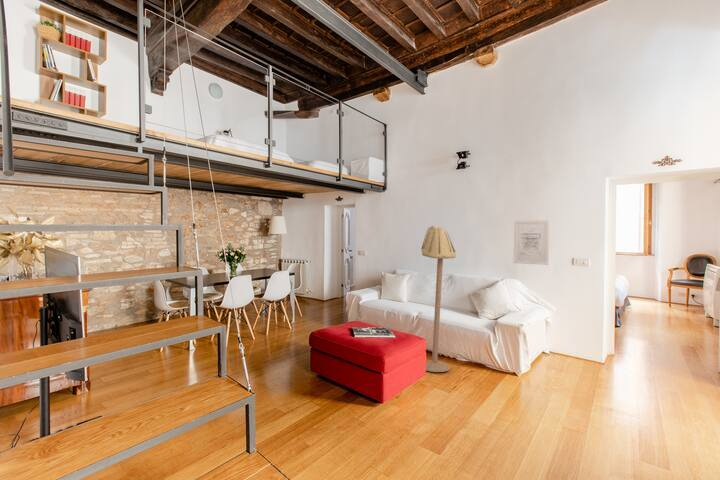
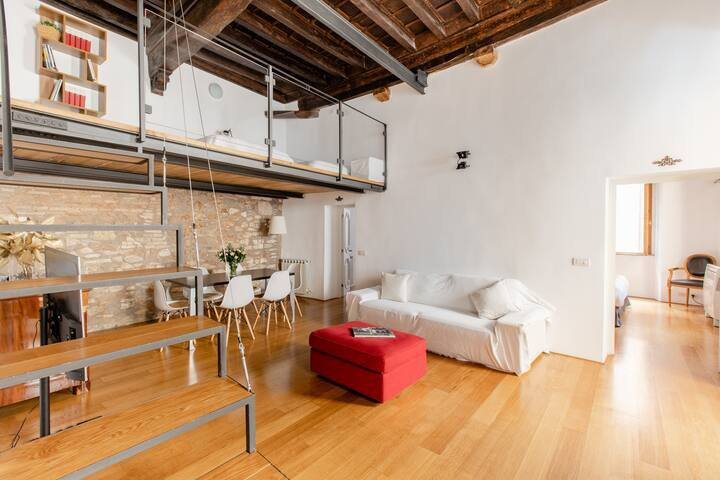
- floor lamp (437, 294)
- wall art (530, 242)
